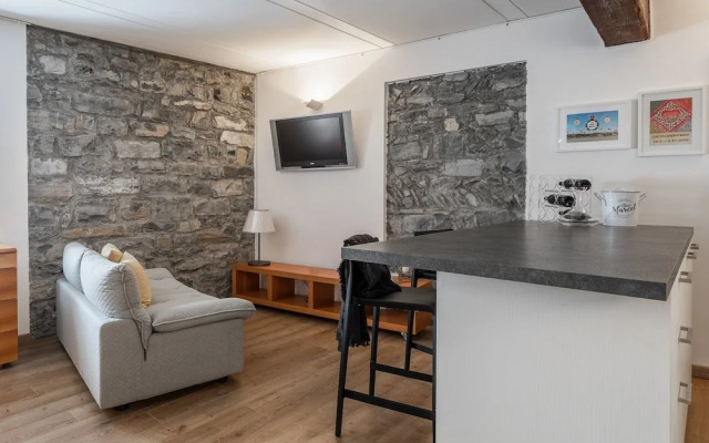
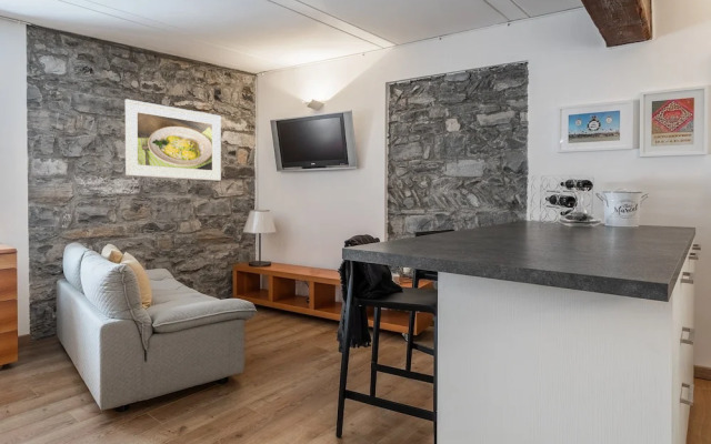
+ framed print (177, 143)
